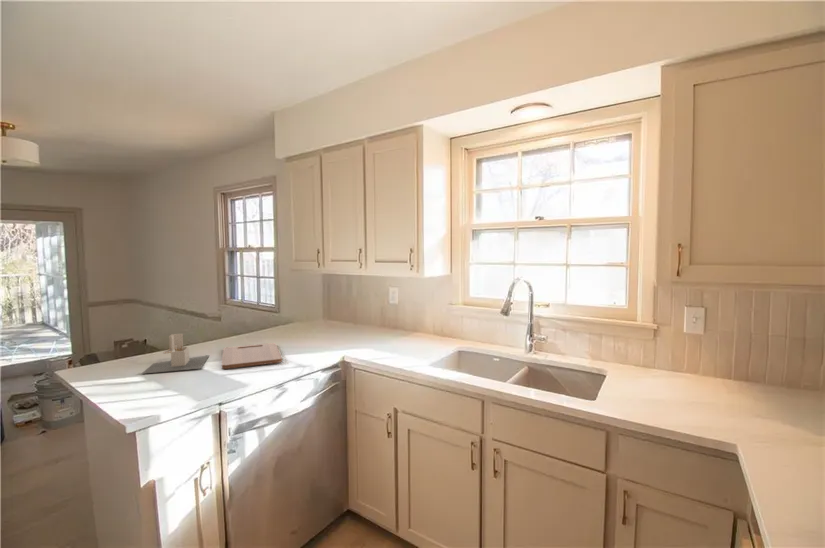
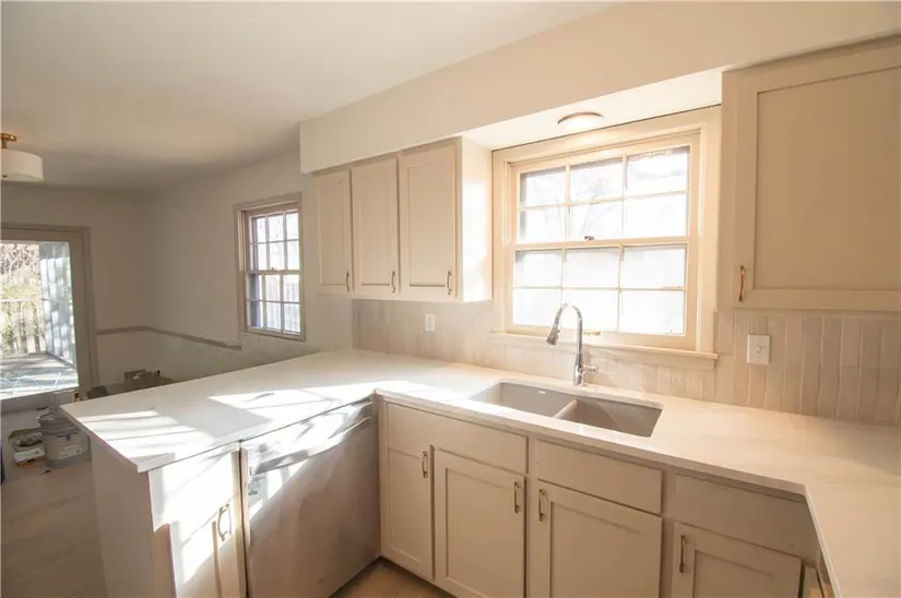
- cutting board (251, 354)
- utensil holder (178, 349)
